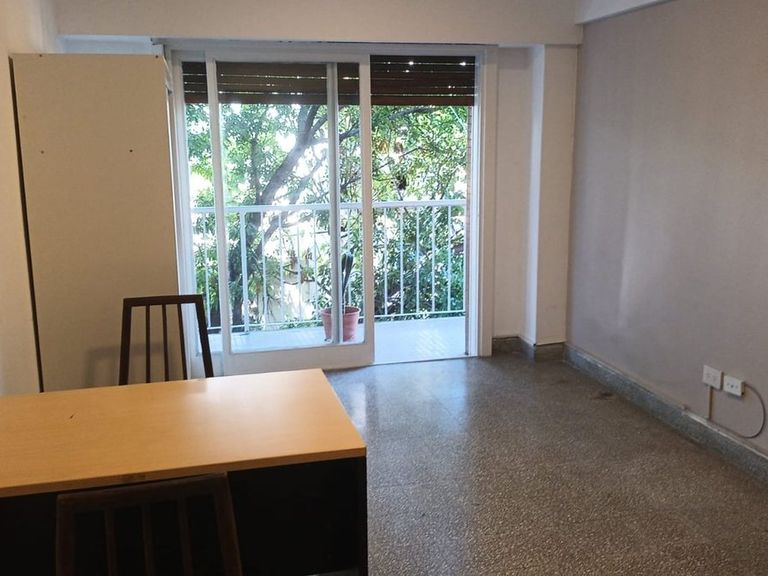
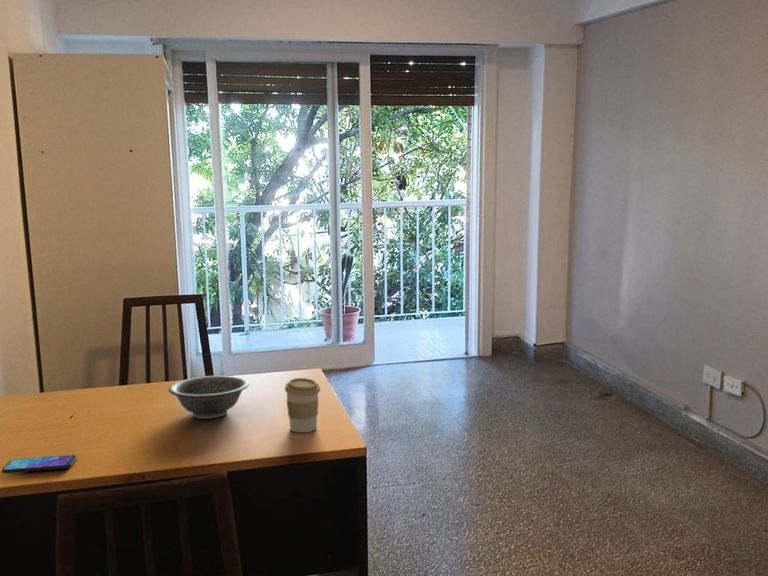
+ smartphone (40, 463)
+ decorative bowl (209, 399)
+ coffee cup (302, 404)
